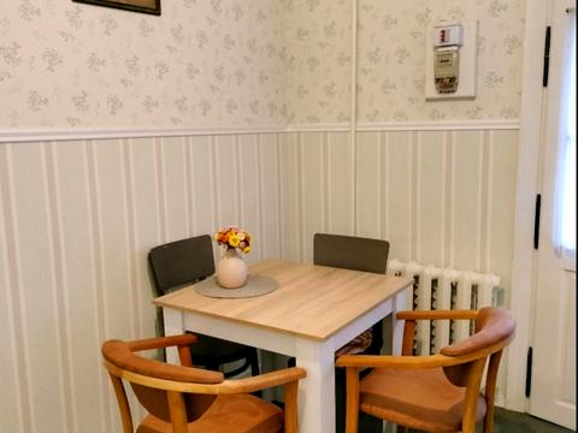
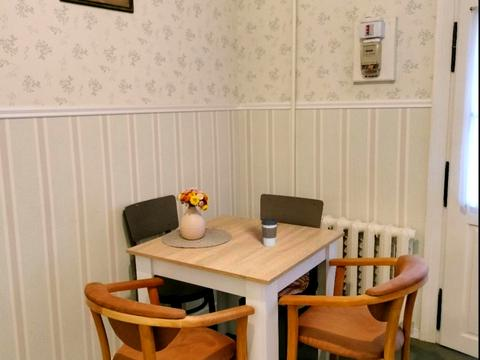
+ coffee cup (269, 232)
